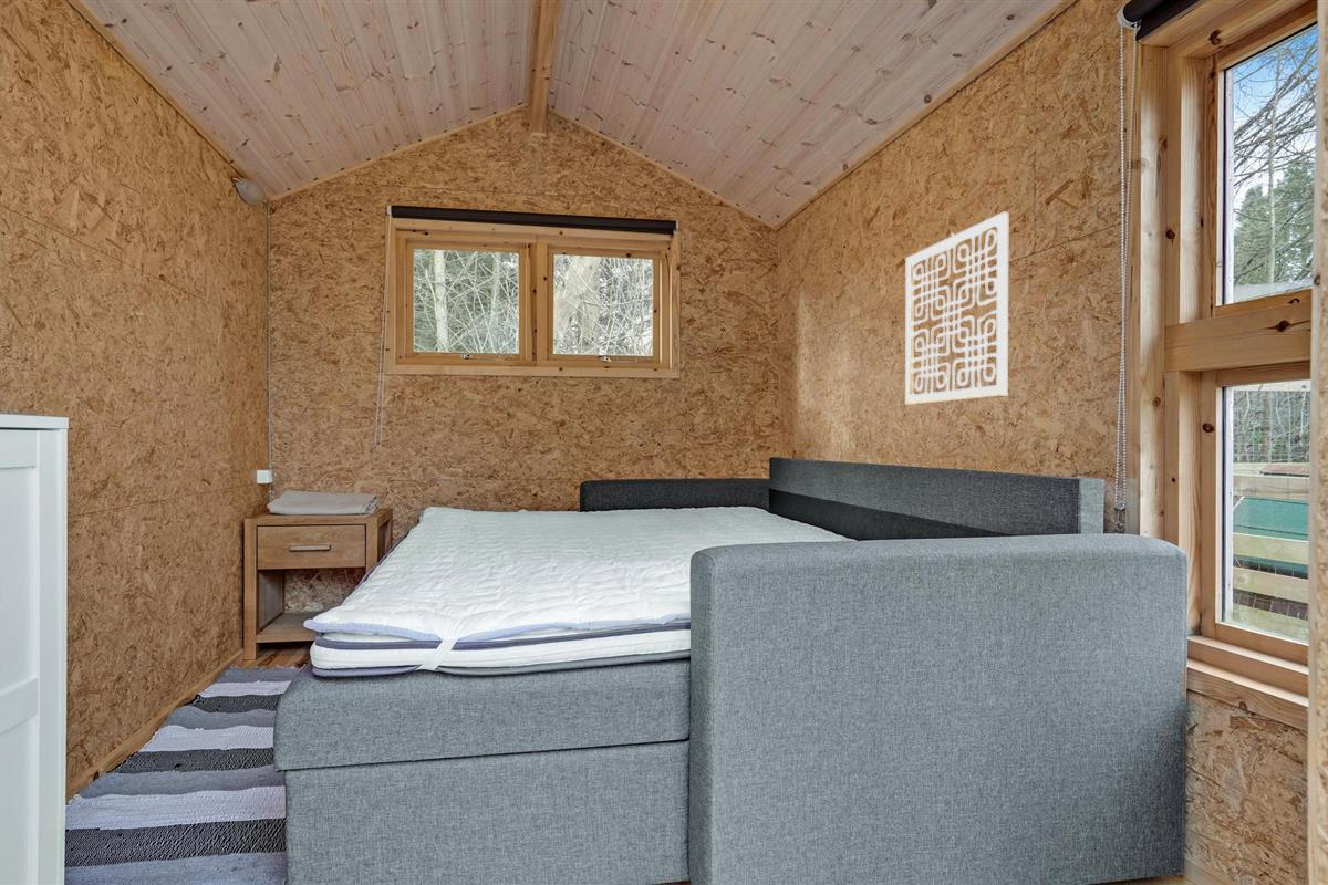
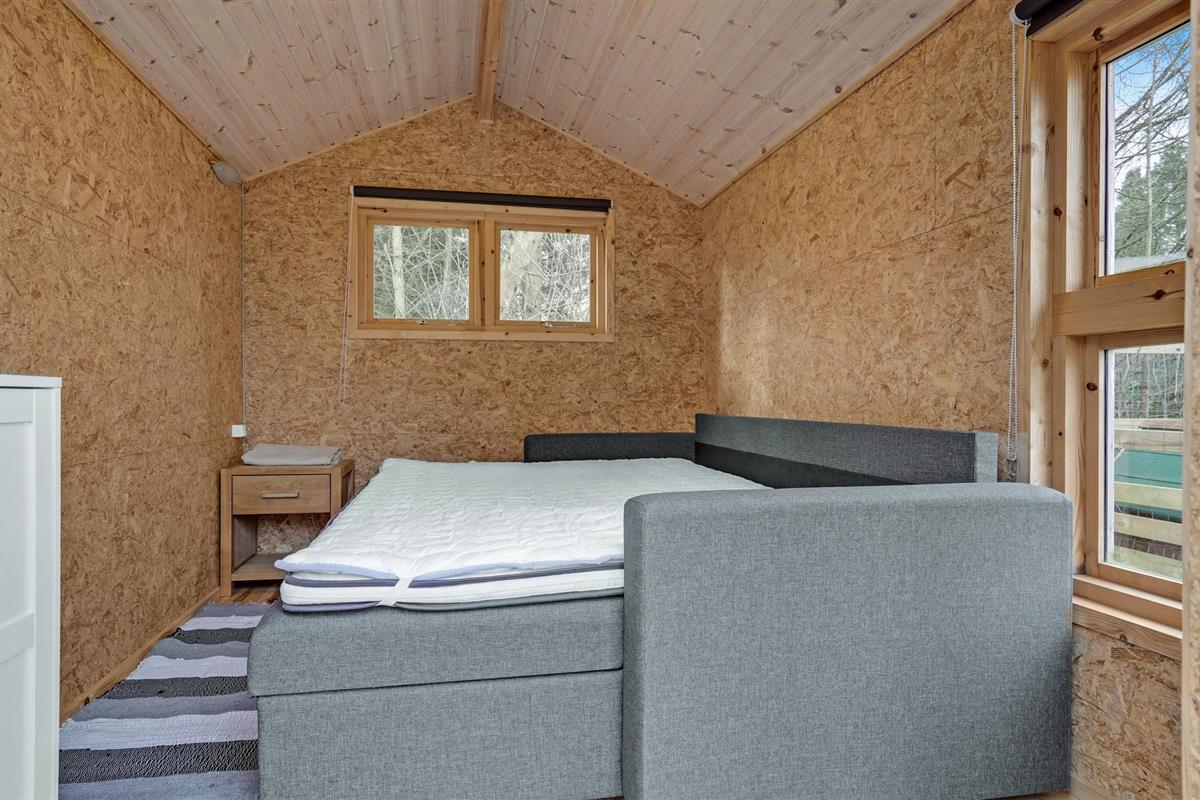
- wall art (951, 314)
